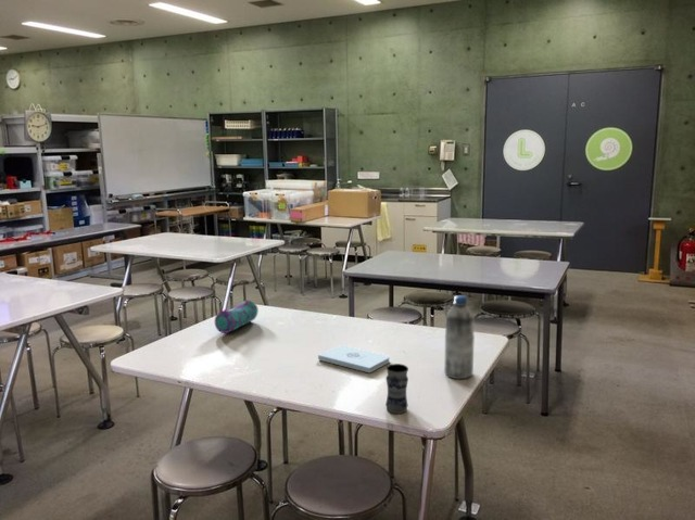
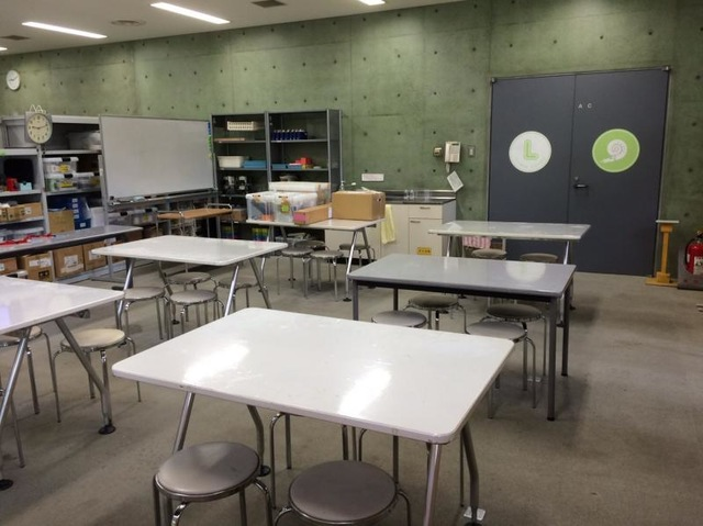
- pencil case (236, 315)
- water bottle (459, 335)
- jar (396, 388)
- notepad (354, 357)
